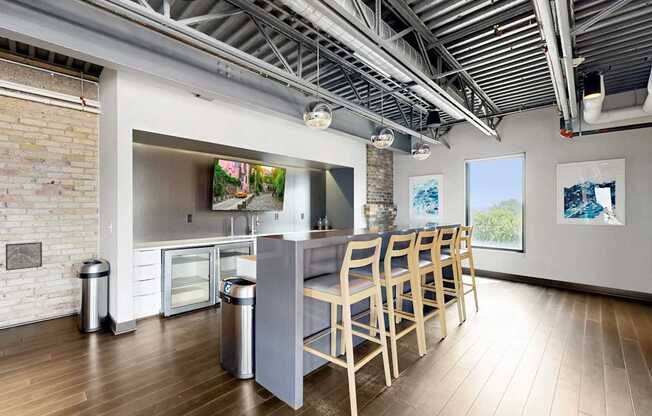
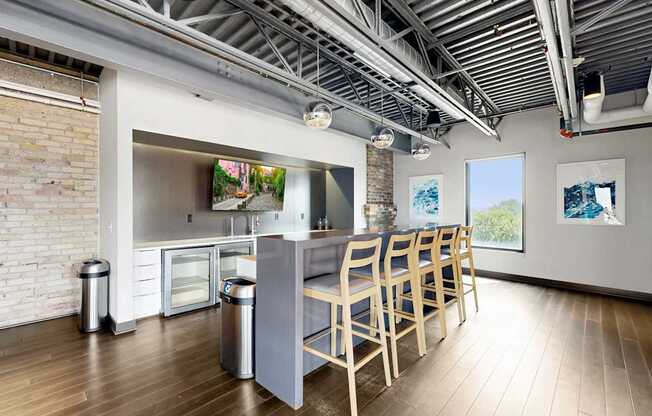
- wall art (24, 255)
